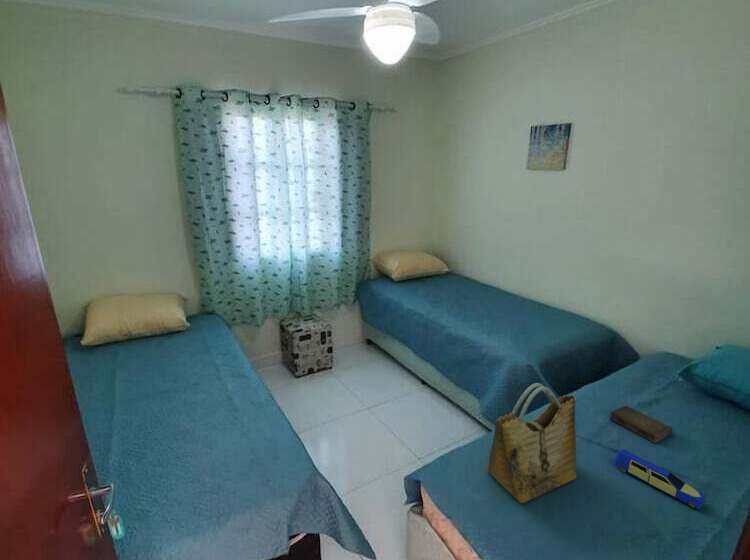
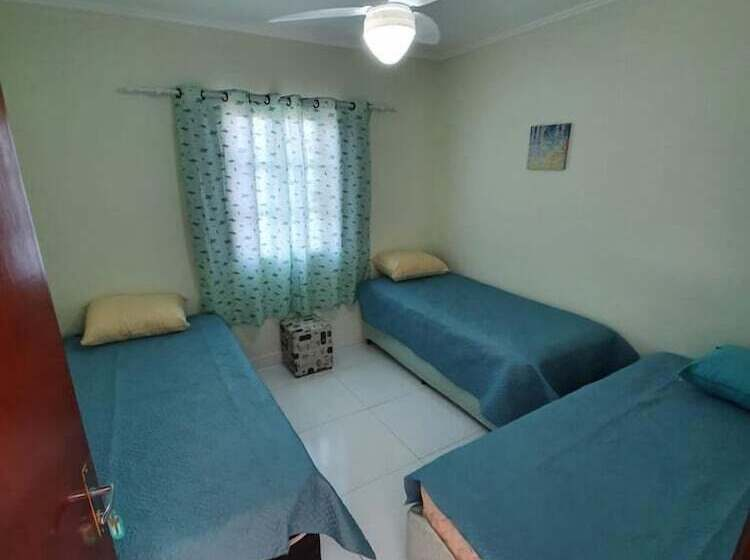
- toy car (657, 477)
- grocery bag (535, 431)
- book (639, 422)
